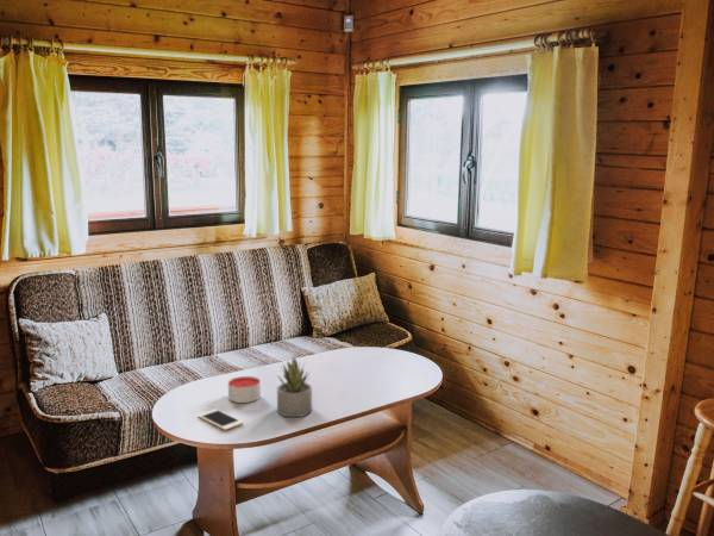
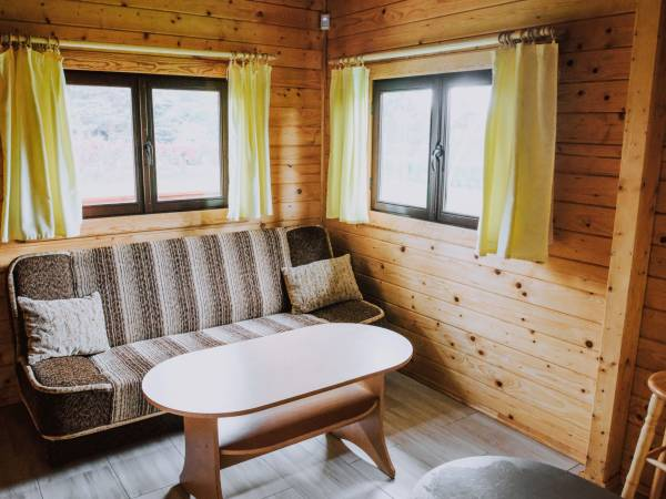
- succulent plant (294, 384)
- cell phone (220, 419)
- candle (244, 388)
